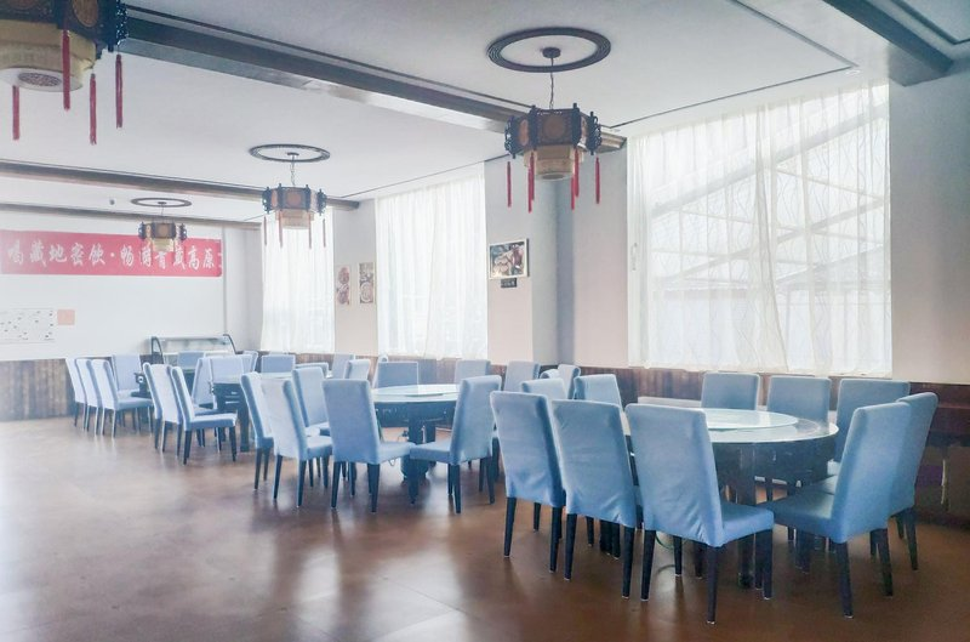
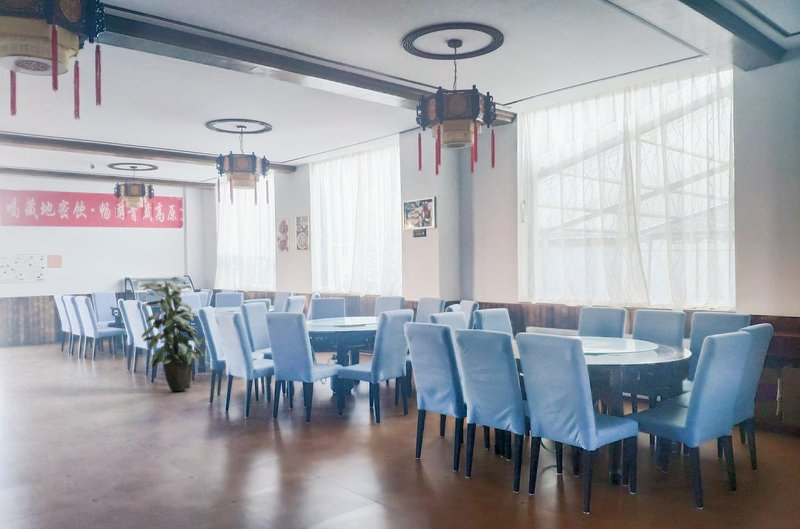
+ indoor plant (172, 334)
